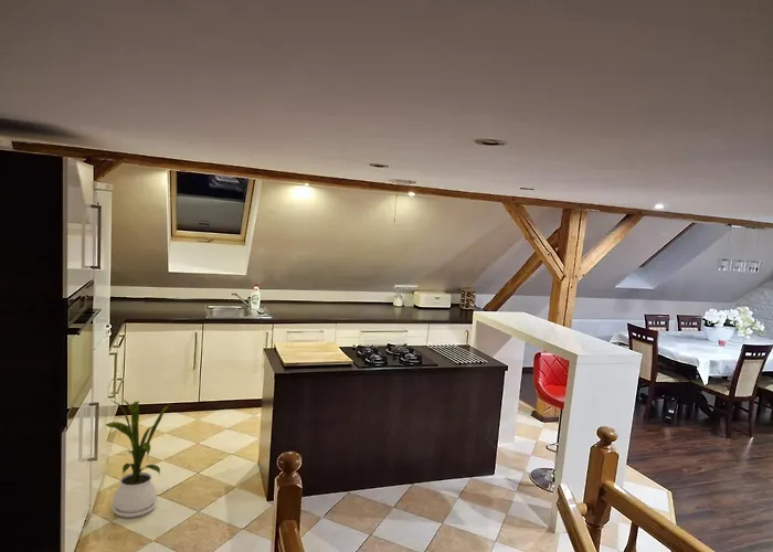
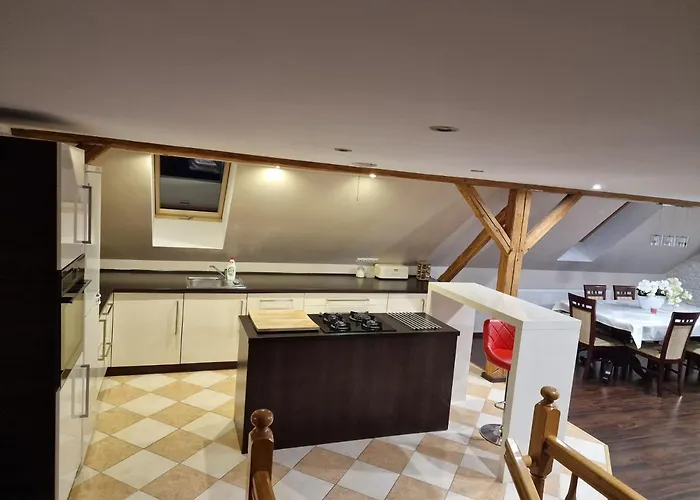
- house plant (135, 449)
